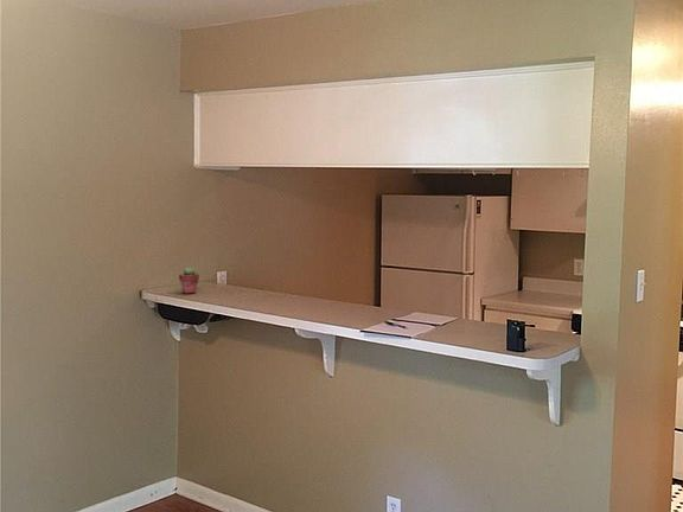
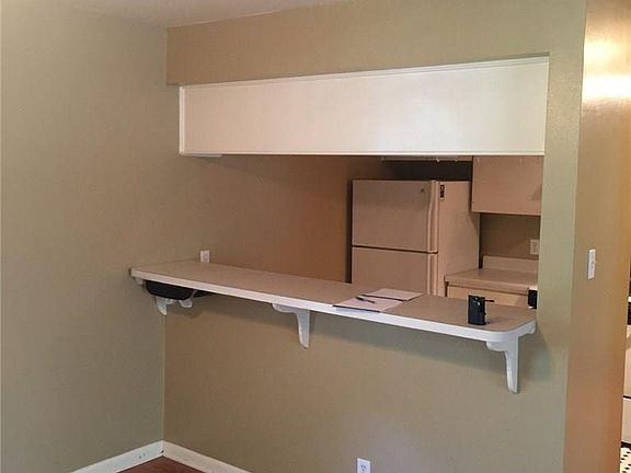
- potted succulent (189, 279)
